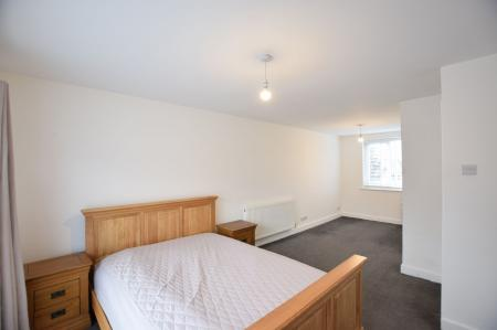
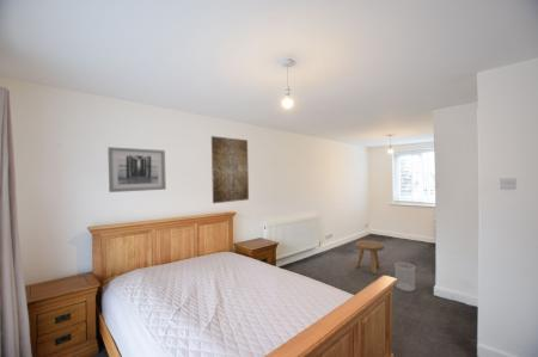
+ wall art (231, 170)
+ stool (371, 256)
+ wall art (139, 170)
+ wastebasket (405, 276)
